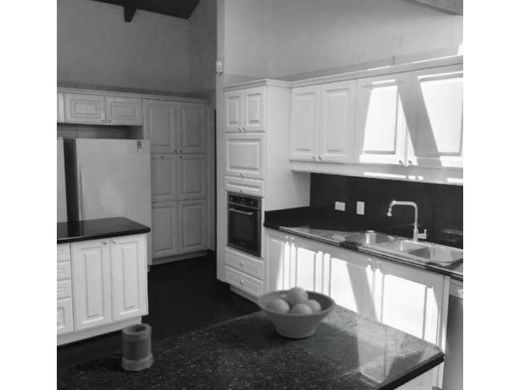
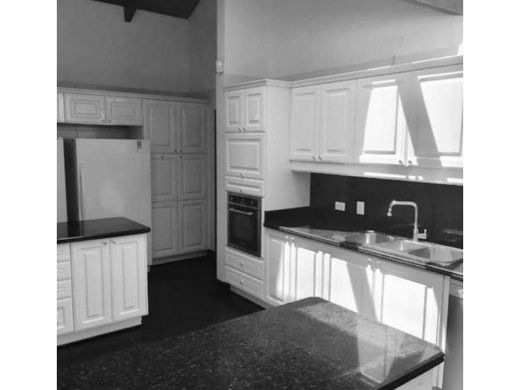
- fruit bowl (295, 309)
- mug (137, 344)
